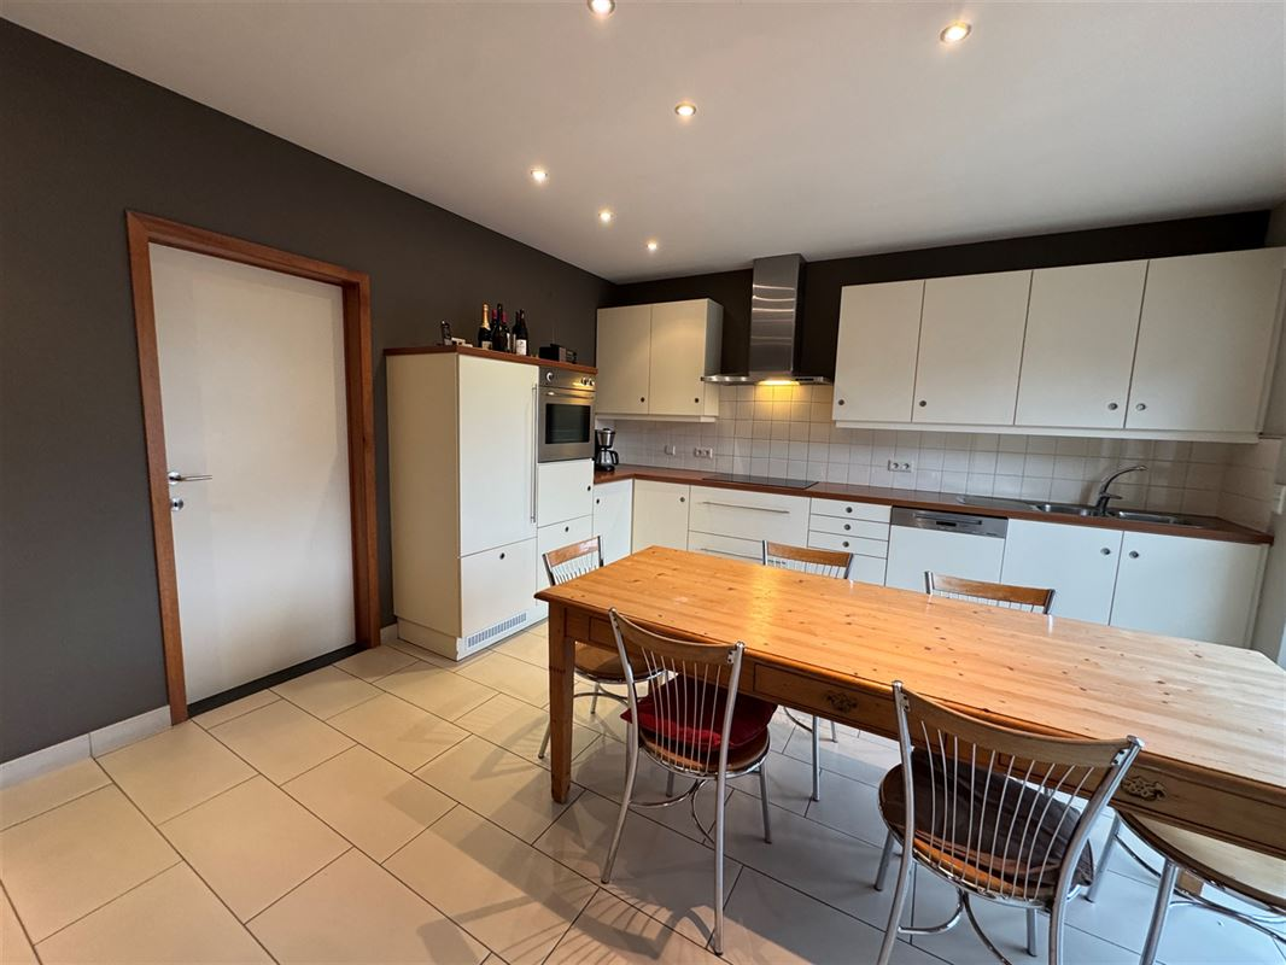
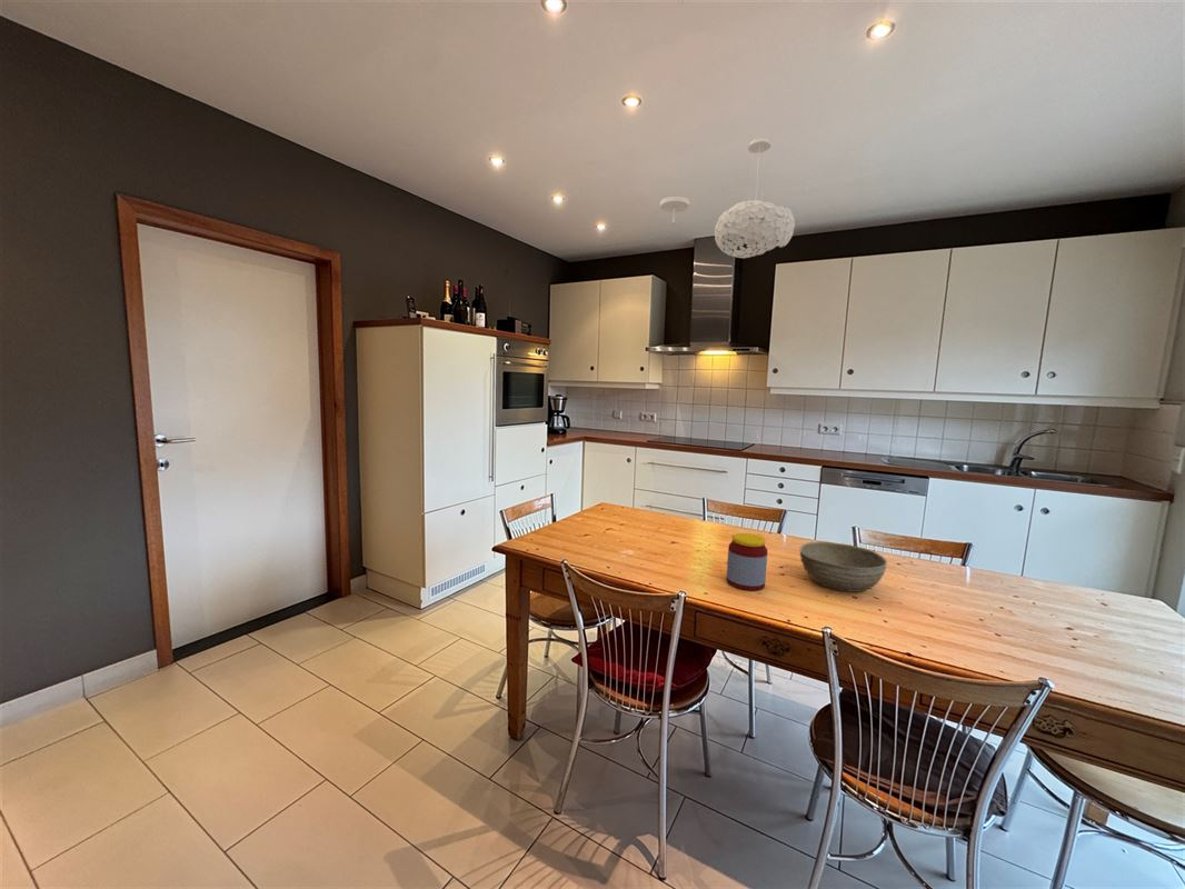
+ jar (747, 560)
+ bowl (839, 567)
+ pendant light (730, 207)
